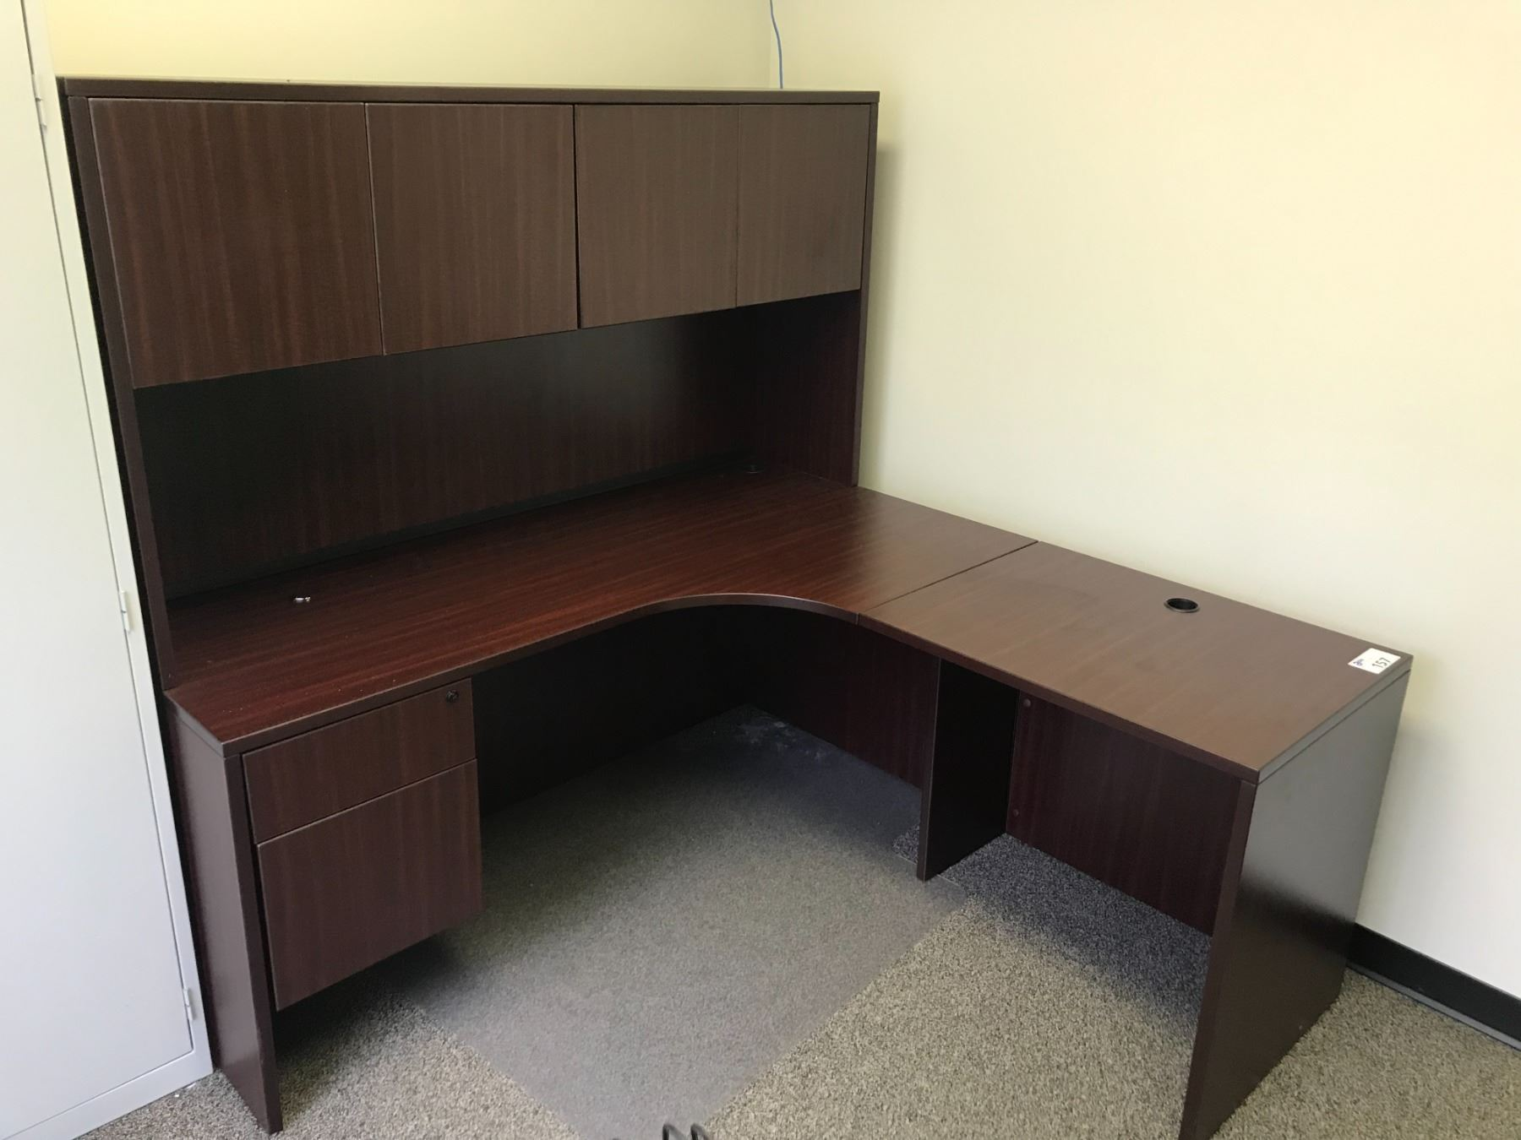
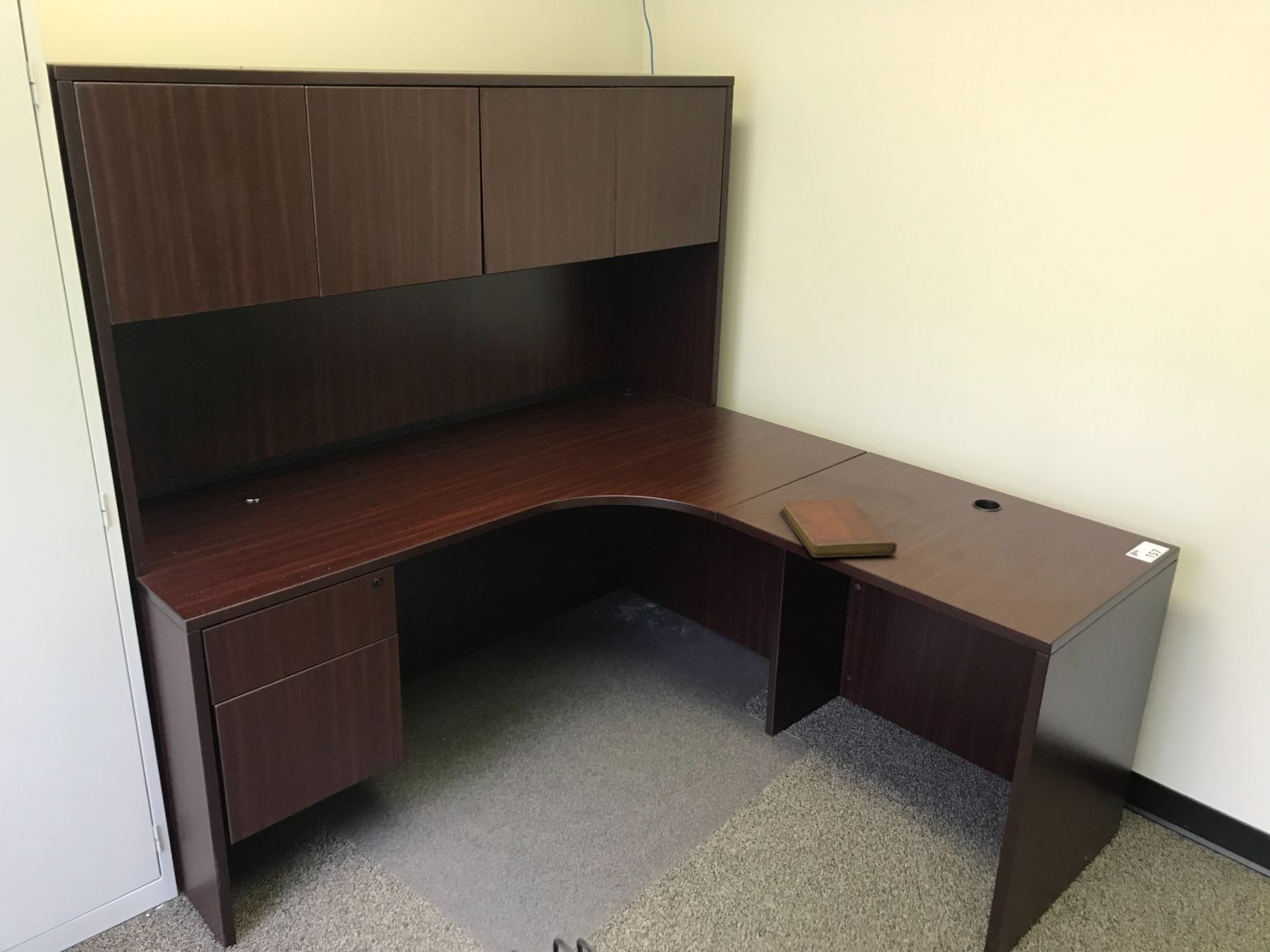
+ notebook (835, 526)
